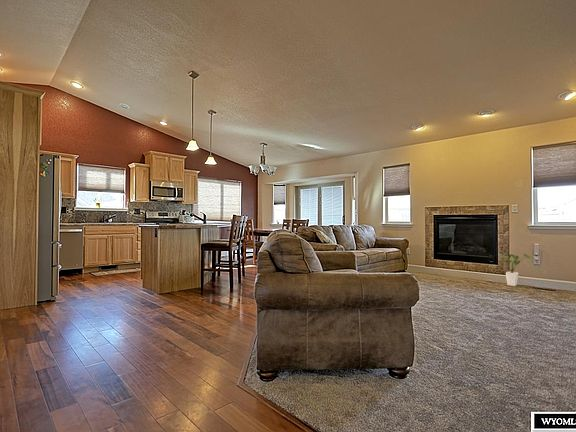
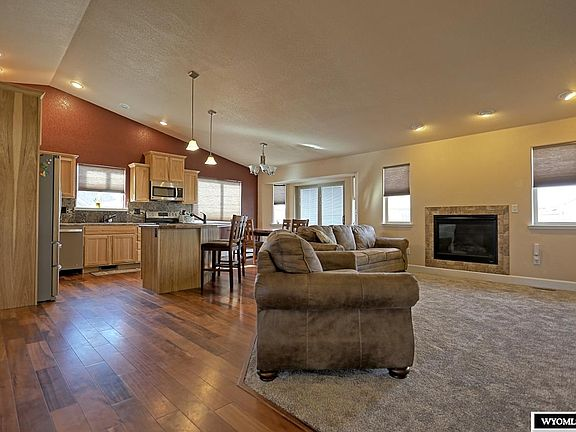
- house plant (514, 268)
